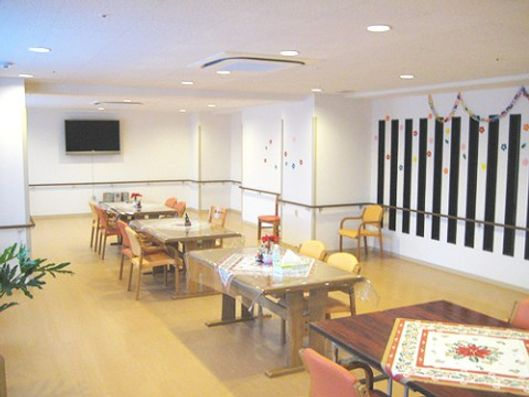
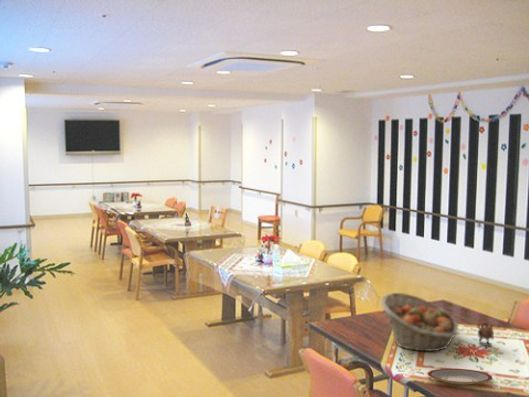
+ plate (459, 378)
+ fruit basket (419, 320)
+ teapot (487, 333)
